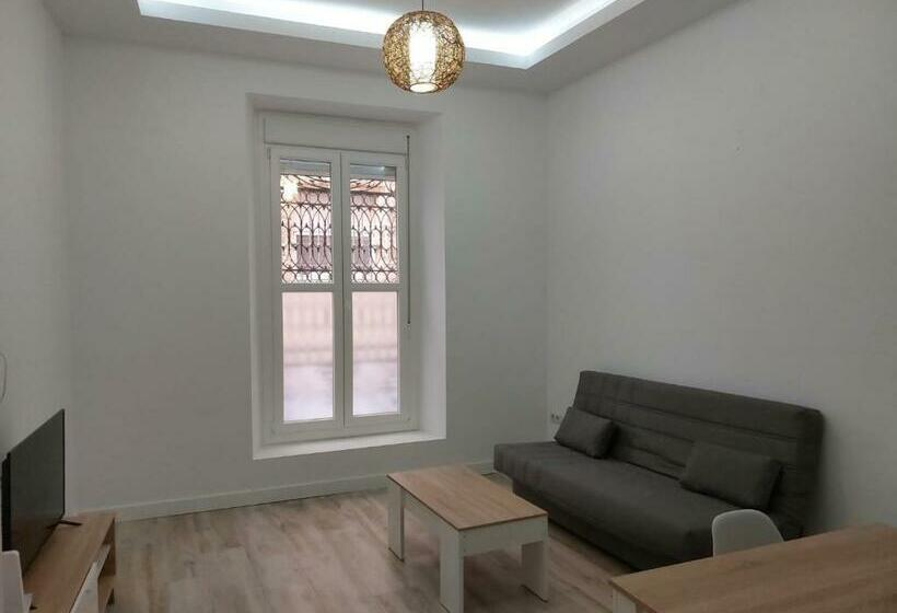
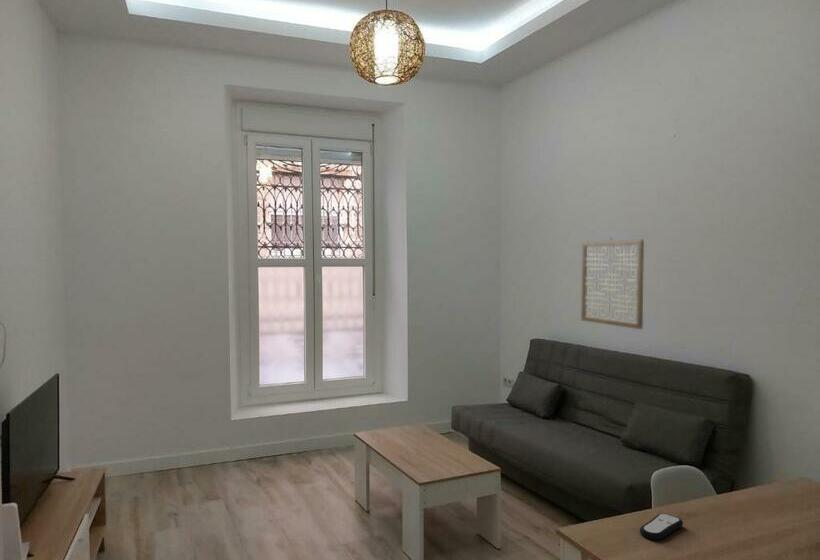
+ wall art (610, 280)
+ remote control (660, 526)
